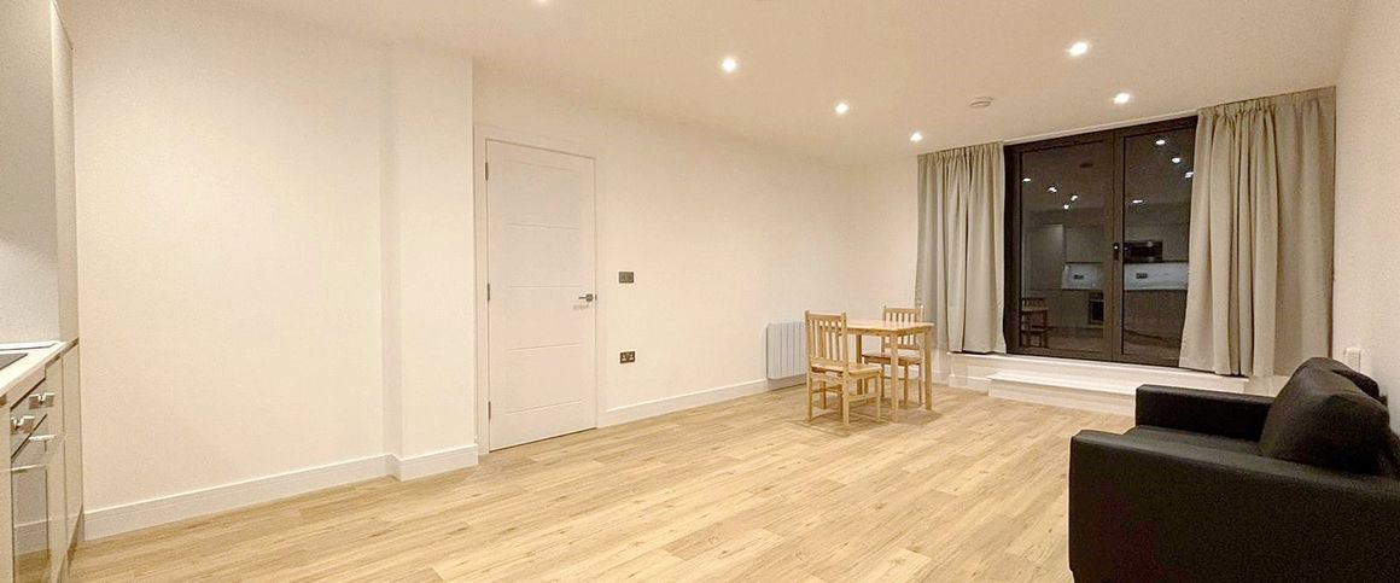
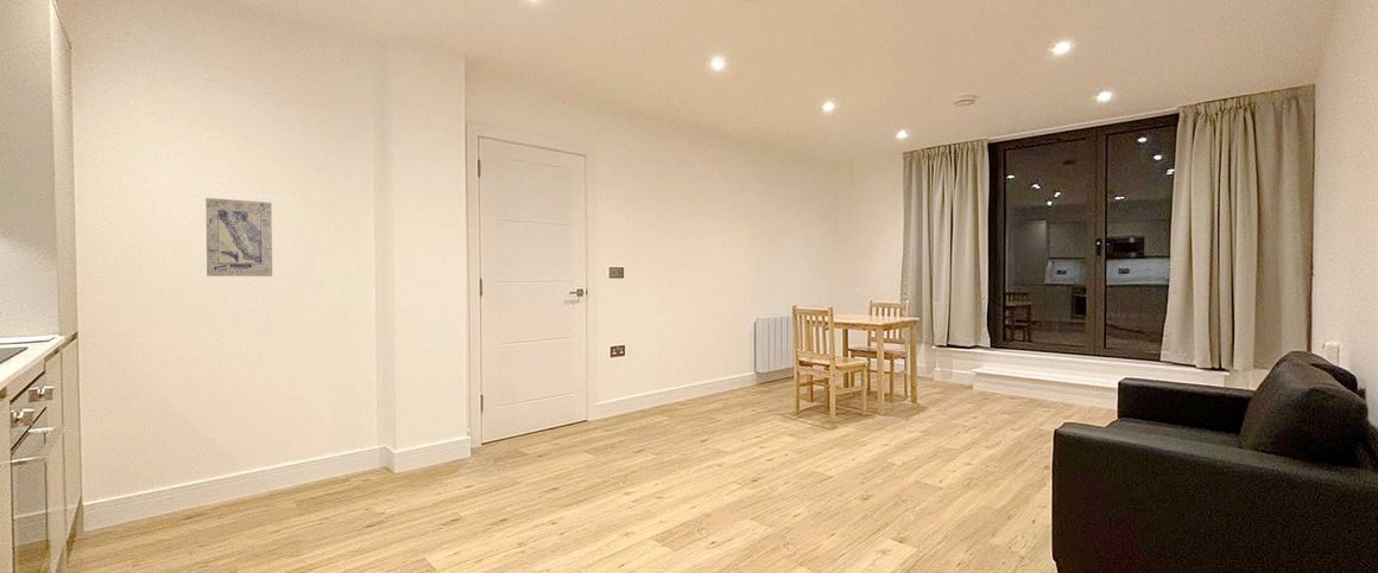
+ wall art (240, 237)
